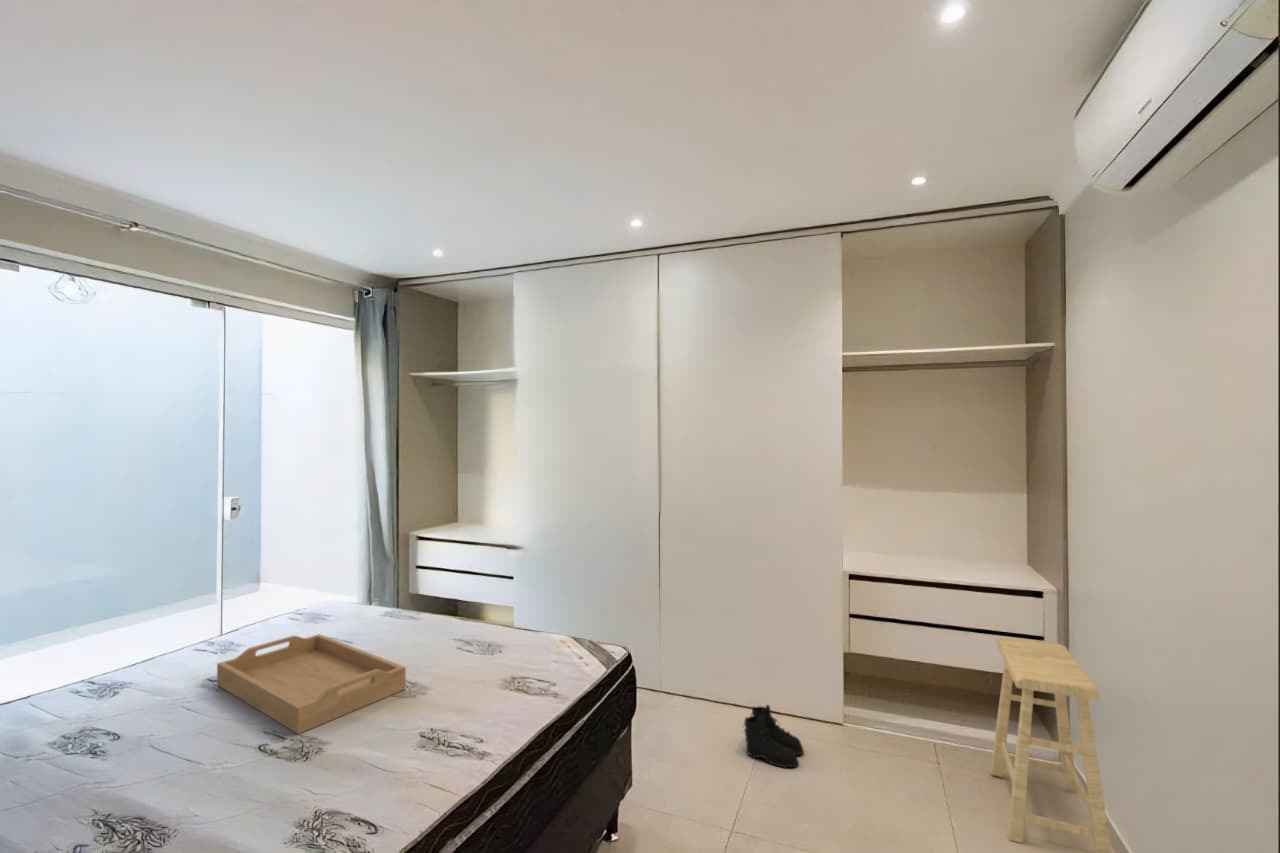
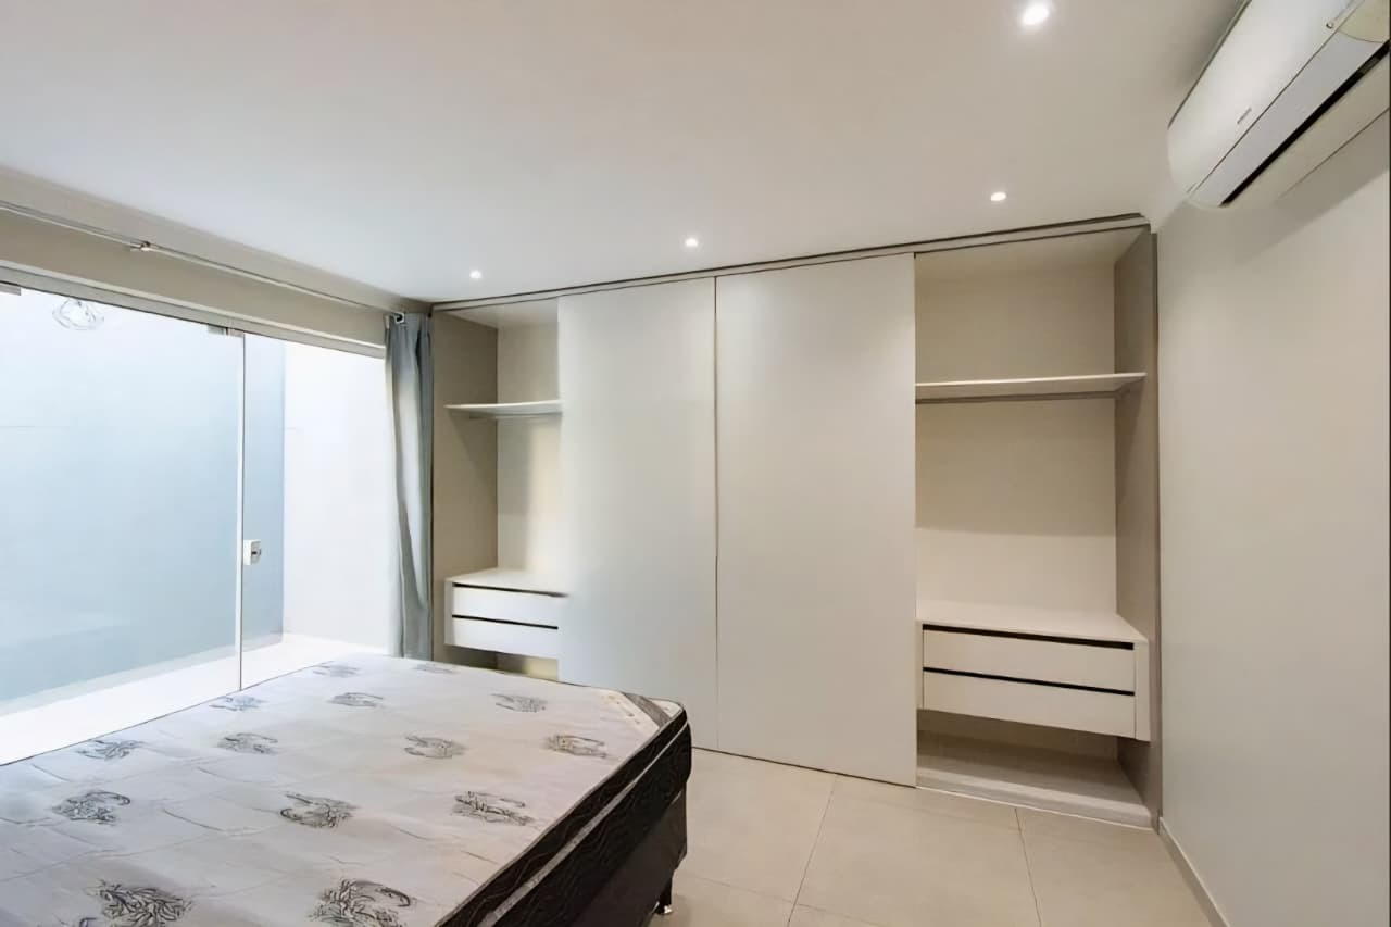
- stool (1042, 739)
- boots (773, 732)
- serving tray (310, 672)
